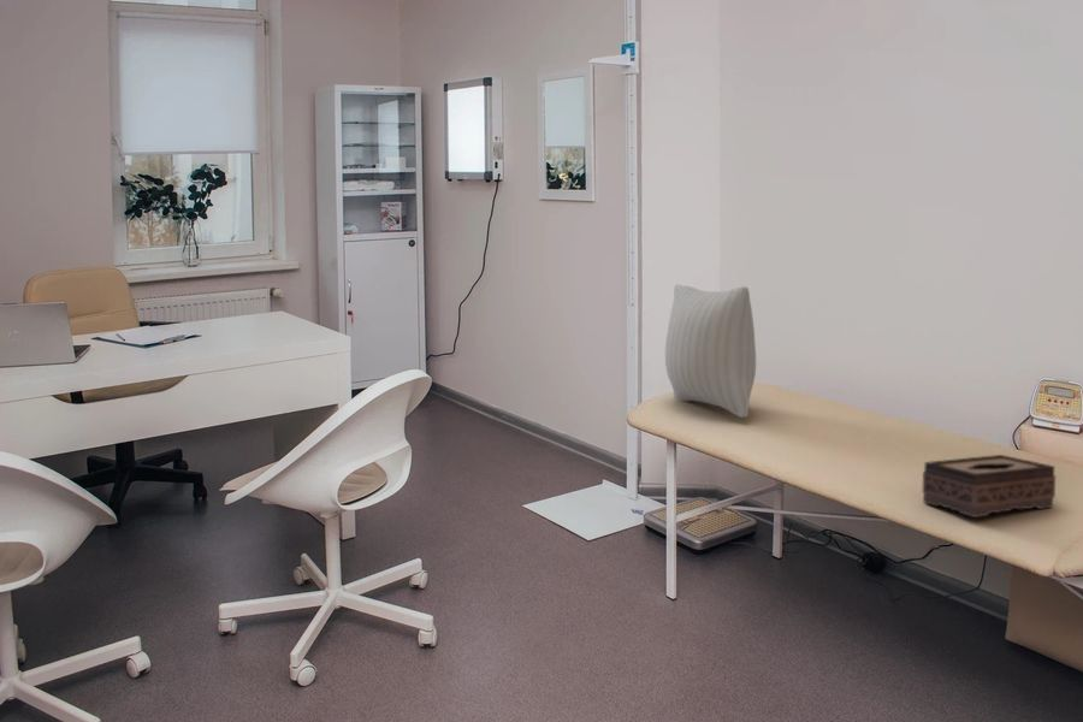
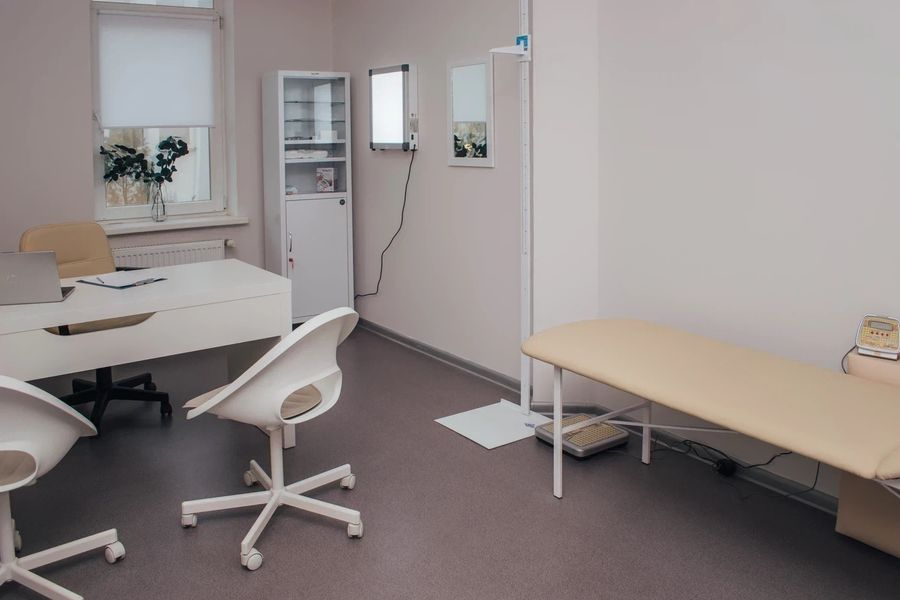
- tissue box (988, 484)
- pillow (709, 348)
